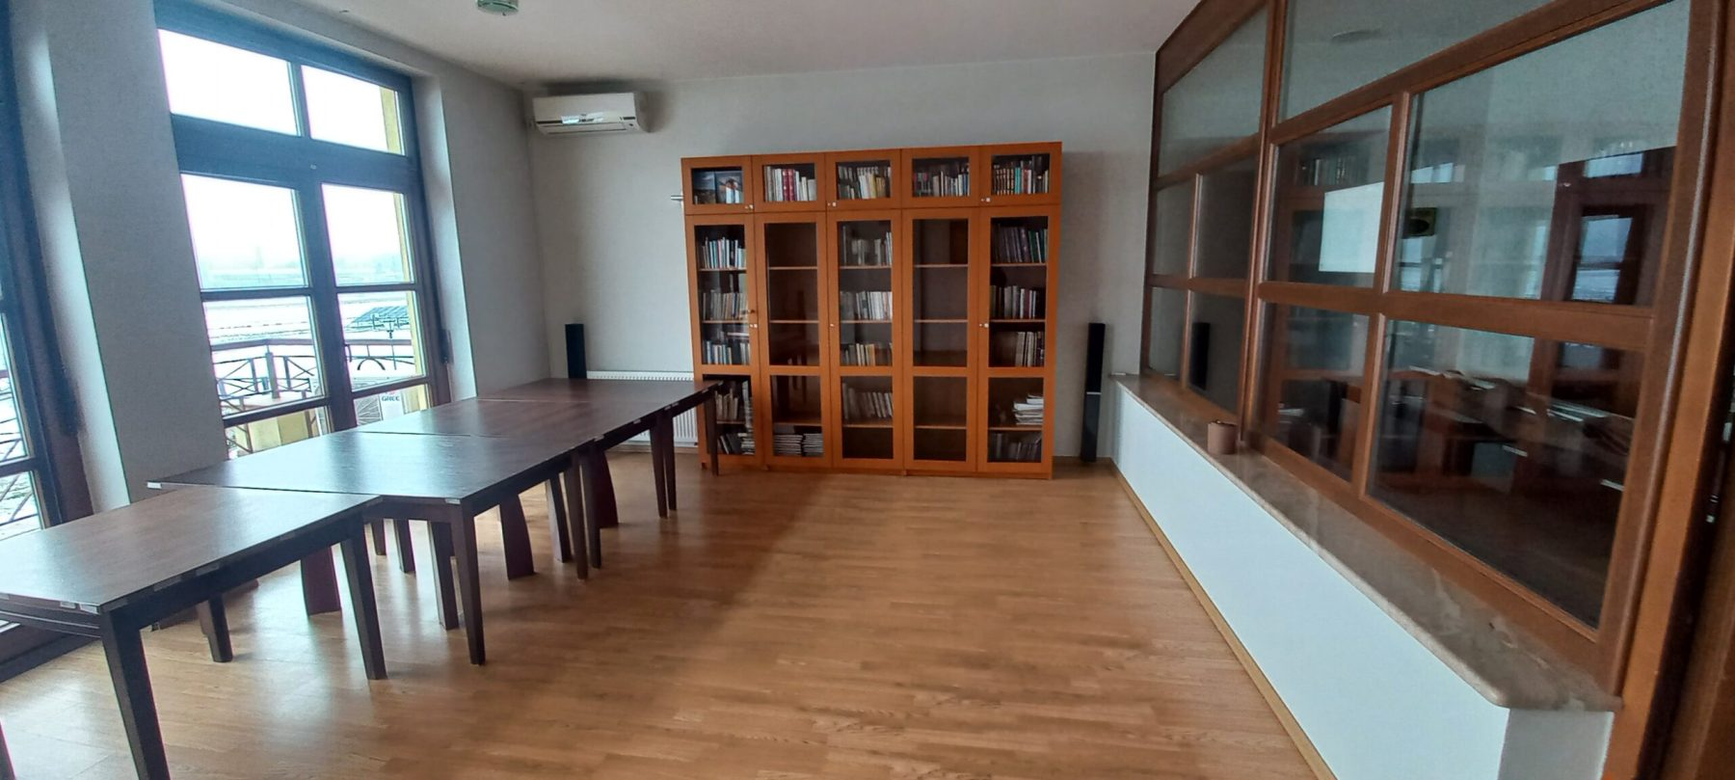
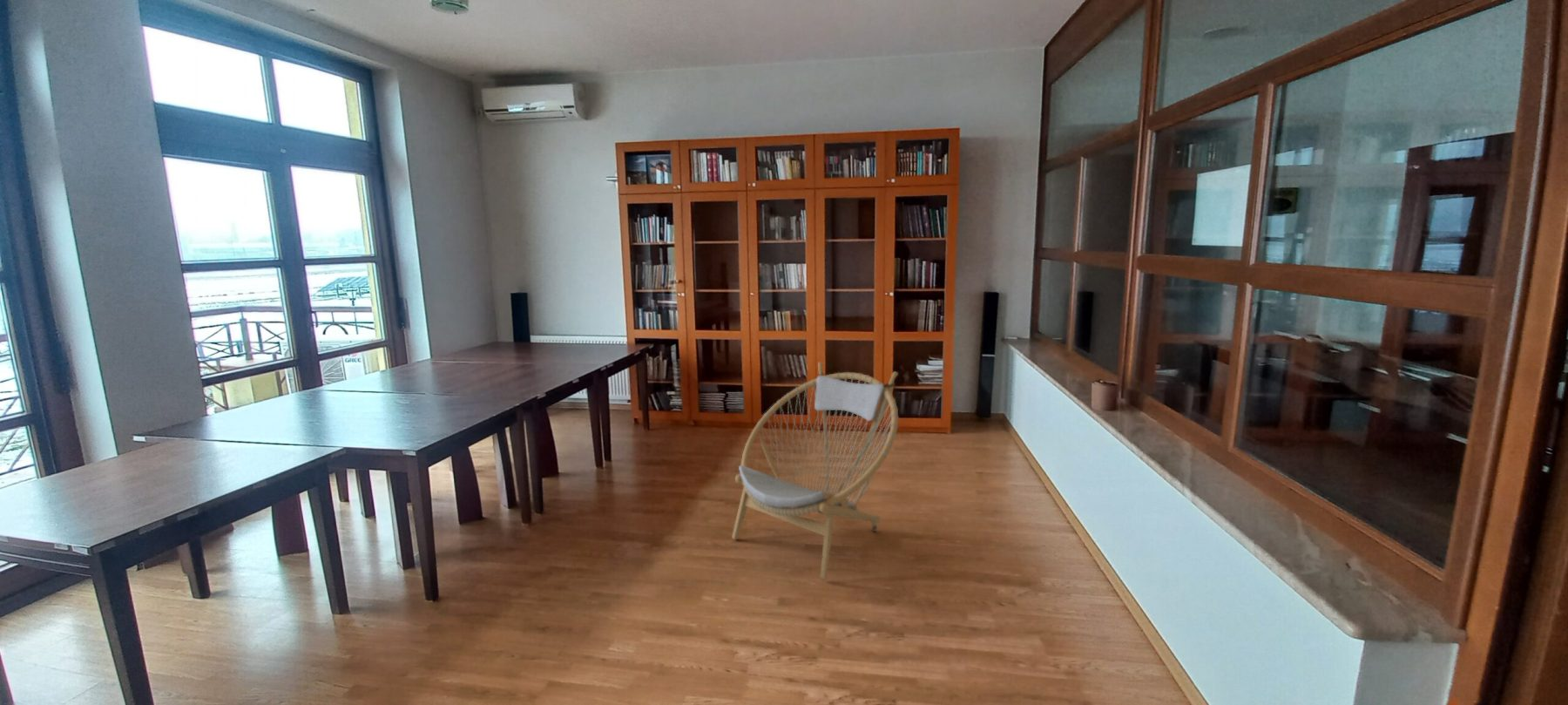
+ armchair (816, 457)
